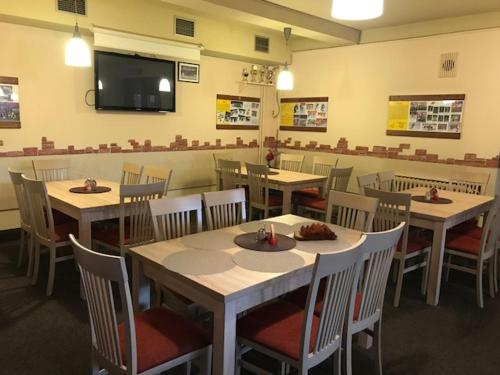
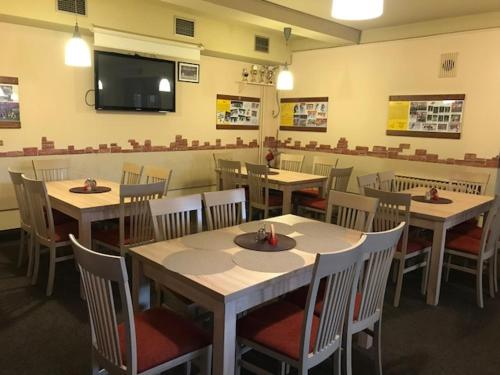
- bread (315, 230)
